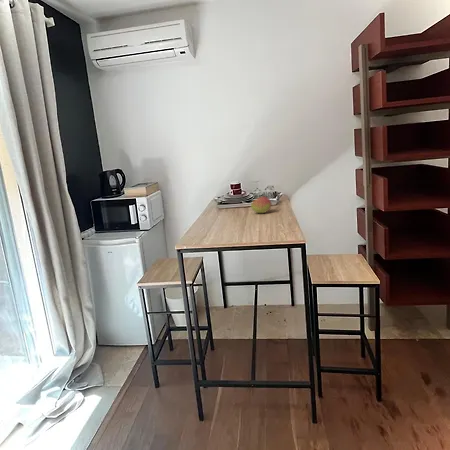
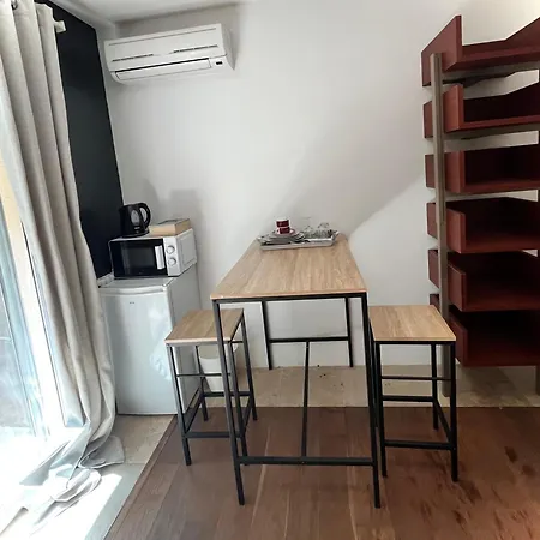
- fruit (261, 204)
